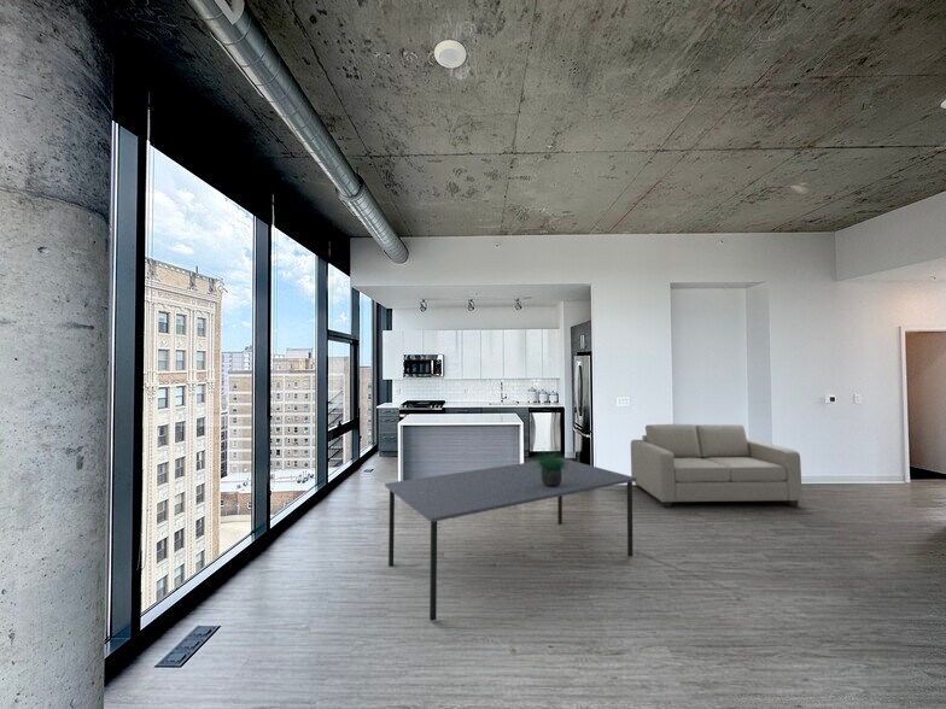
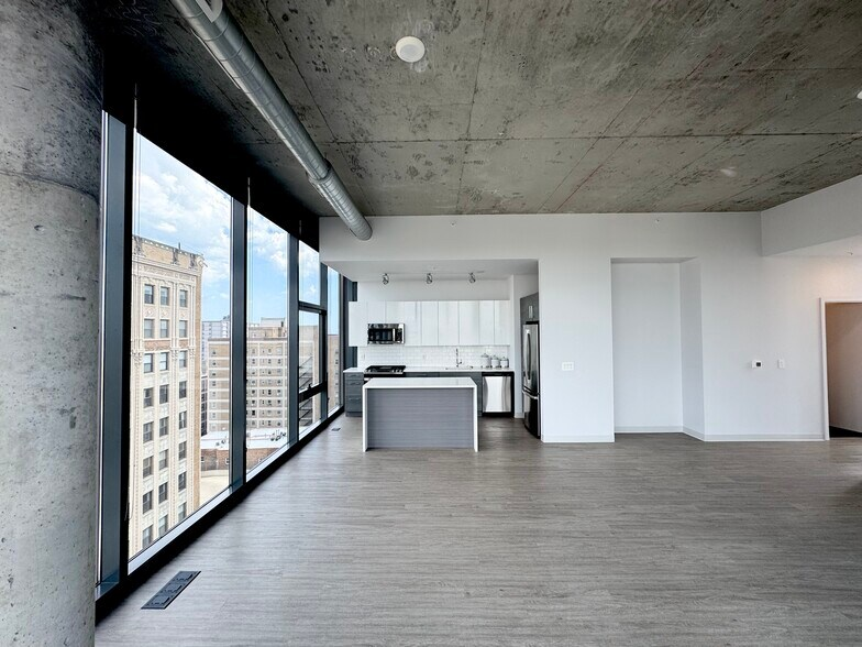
- sofa (708, 461)
- dining table (512, 505)
- potted plant (550, 462)
